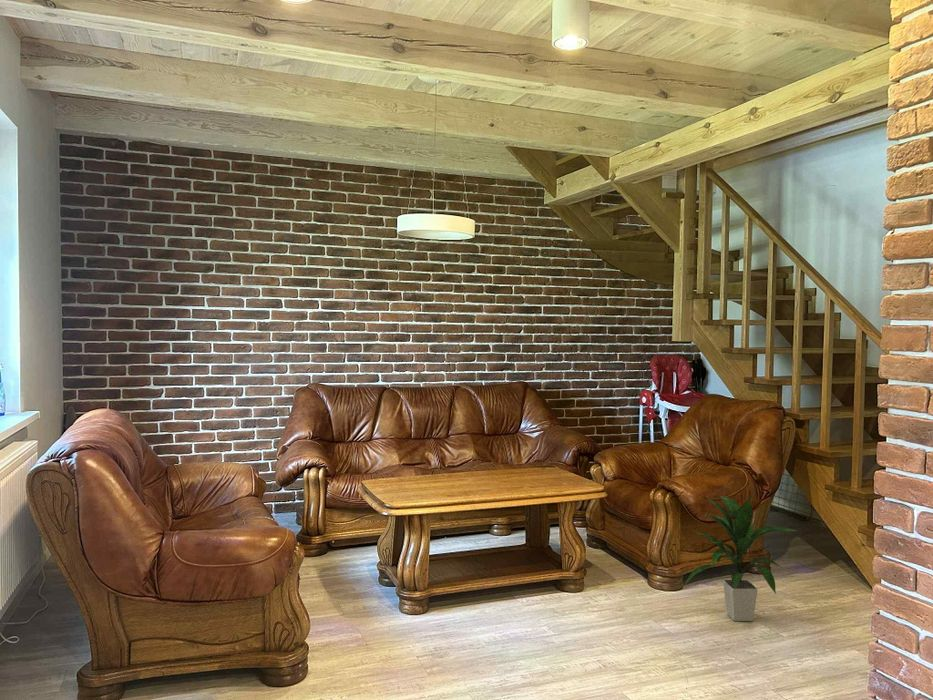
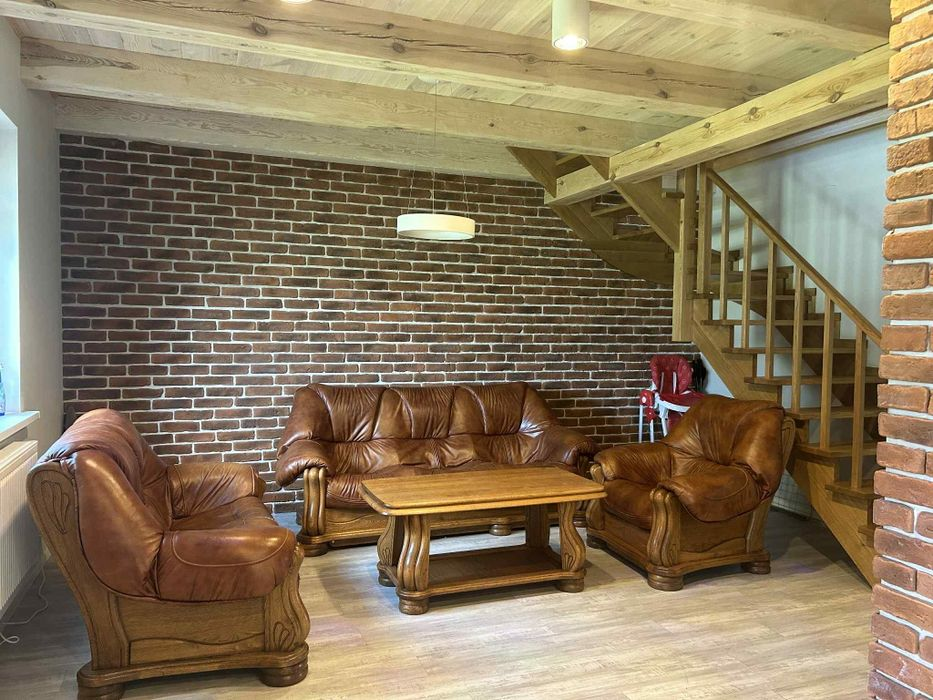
- indoor plant (735, 553)
